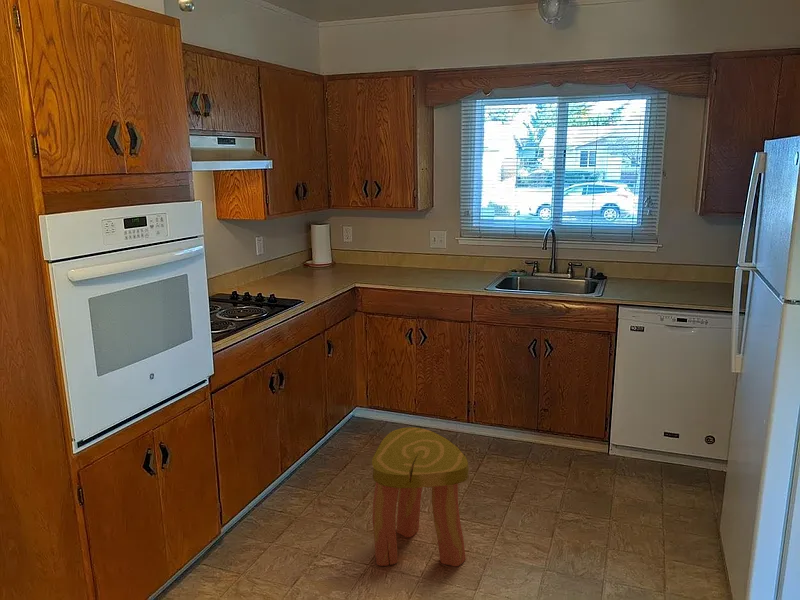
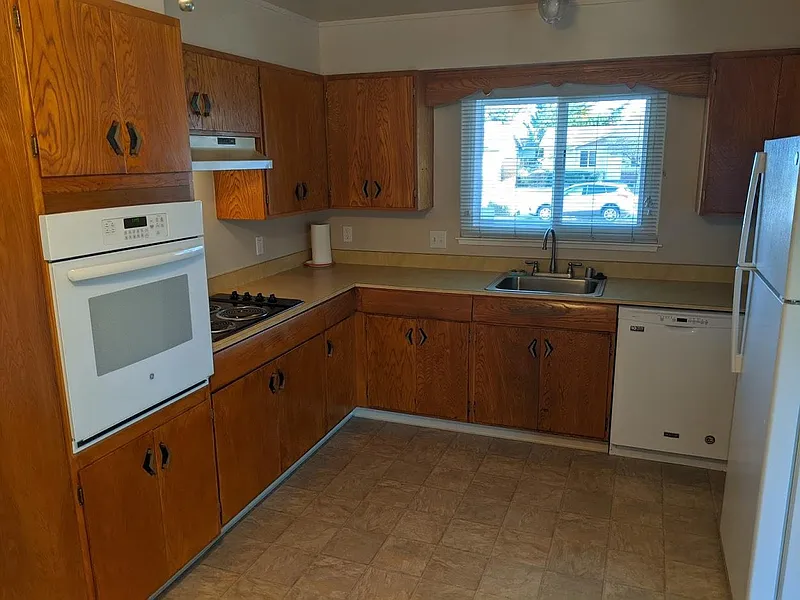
- stool (420, 503)
